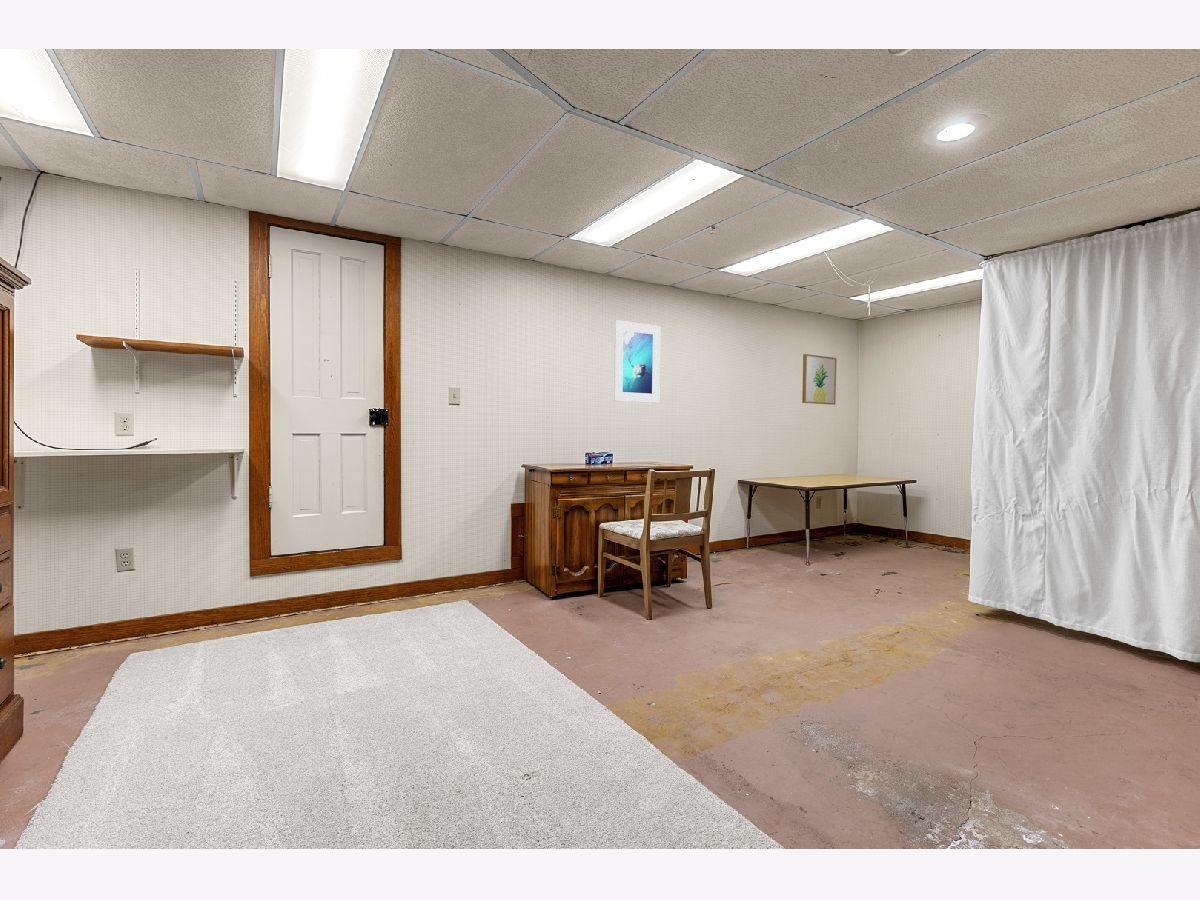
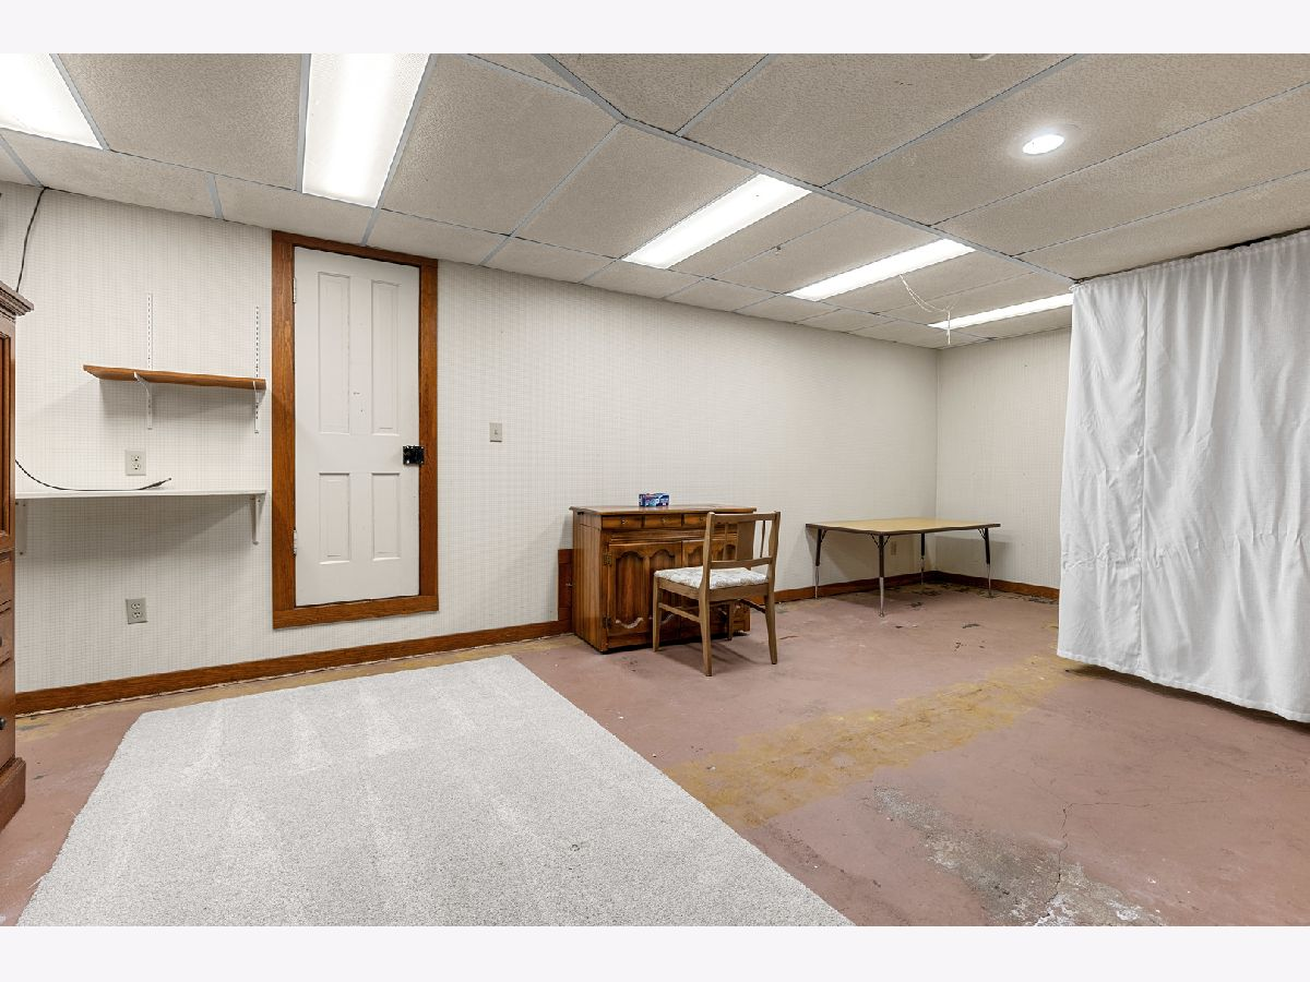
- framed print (637, 362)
- wall art (819, 380)
